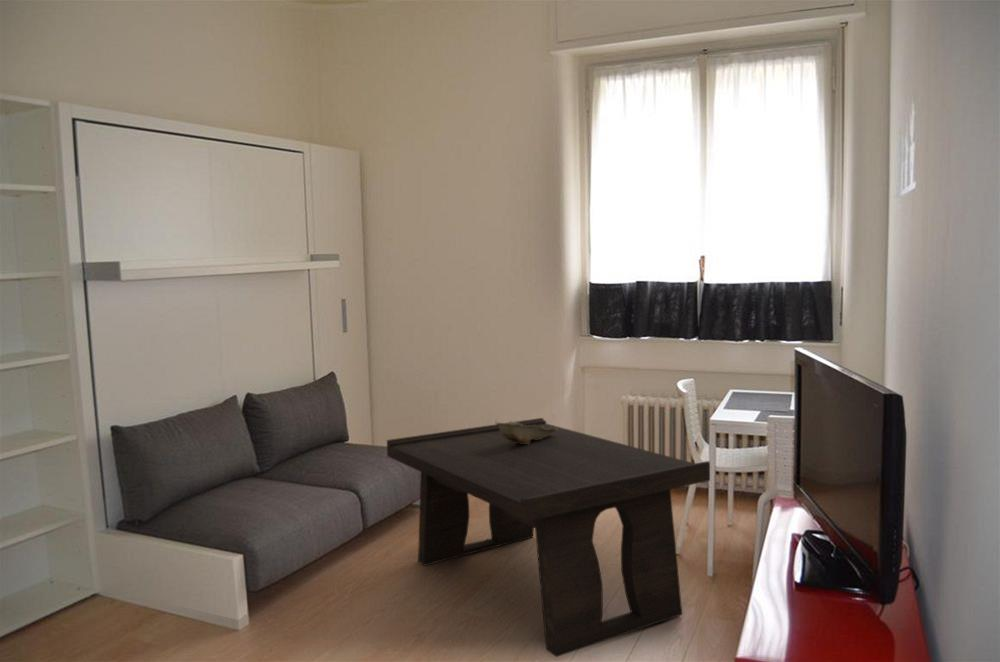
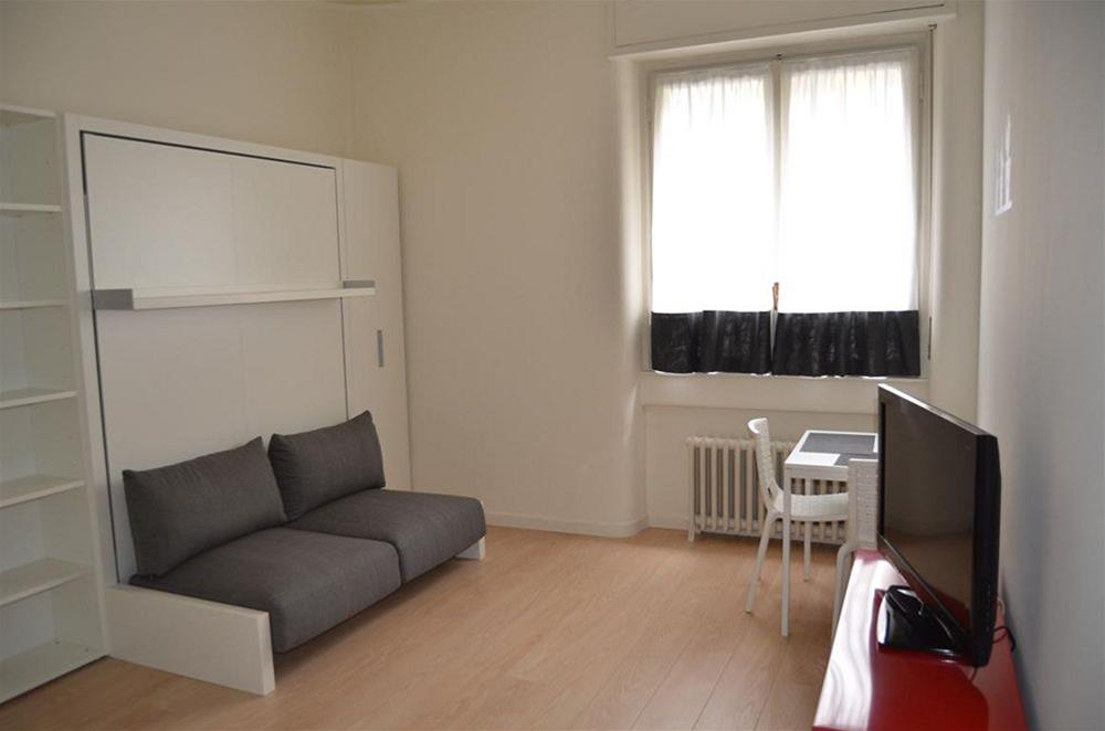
- decorative bowl (527, 427)
- coffee table (537, 518)
